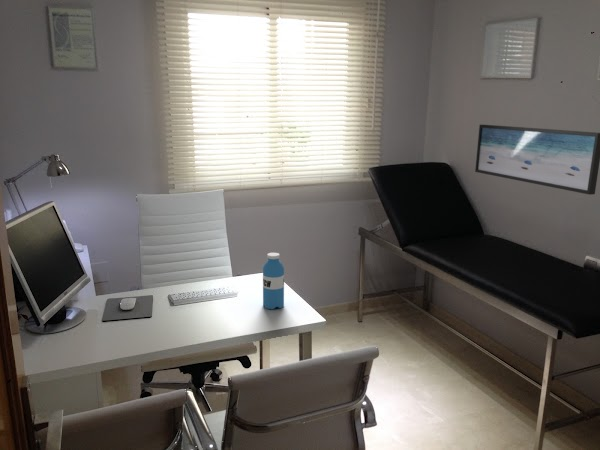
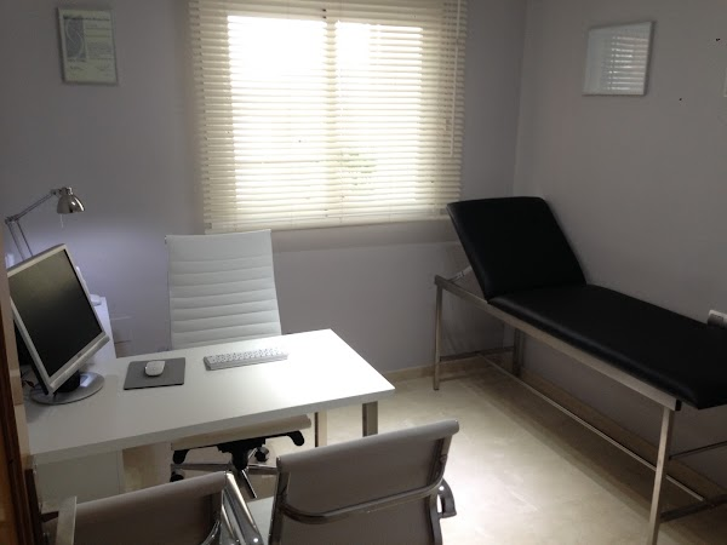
- water bottle (273, 280)
- wall art (530, 155)
